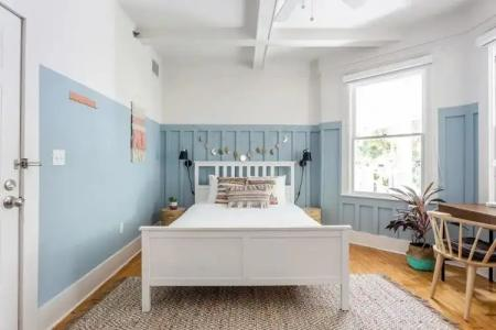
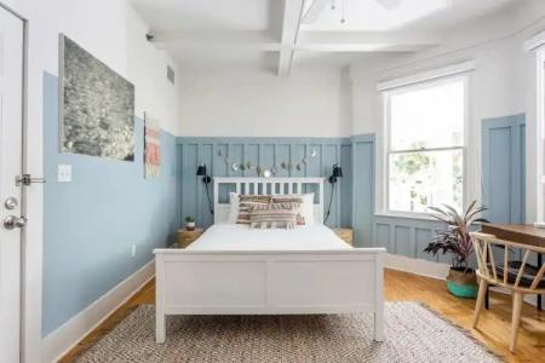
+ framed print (104, 111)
